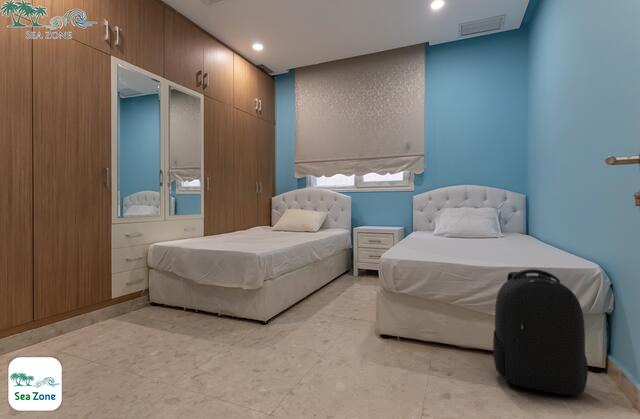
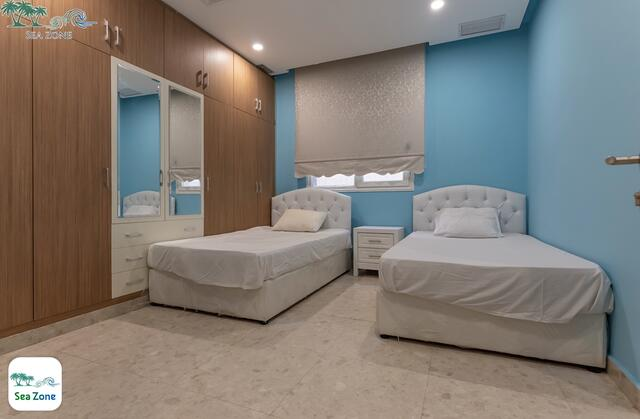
- backpack (535, 325)
